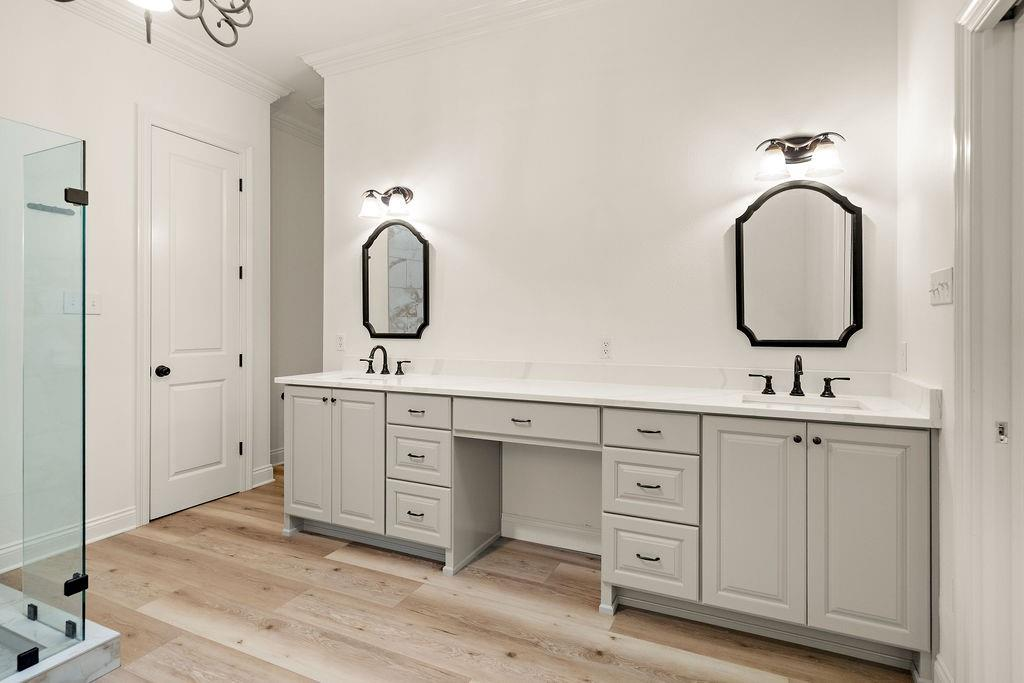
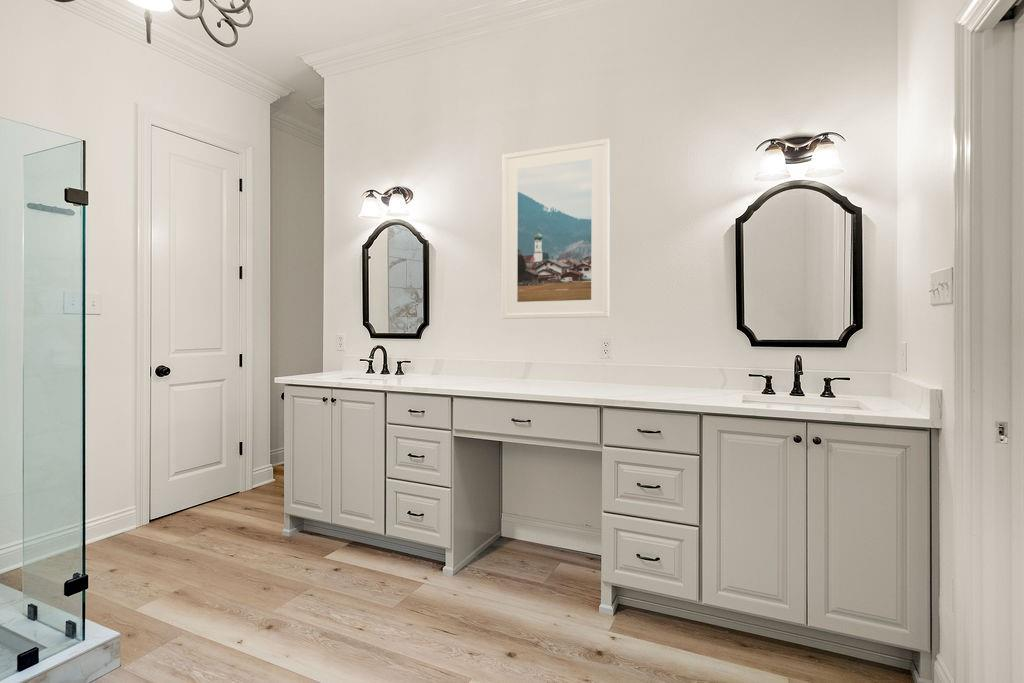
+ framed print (553, 232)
